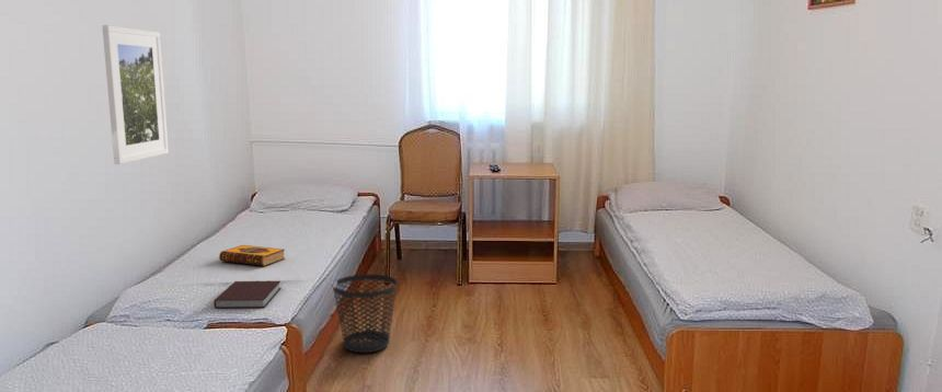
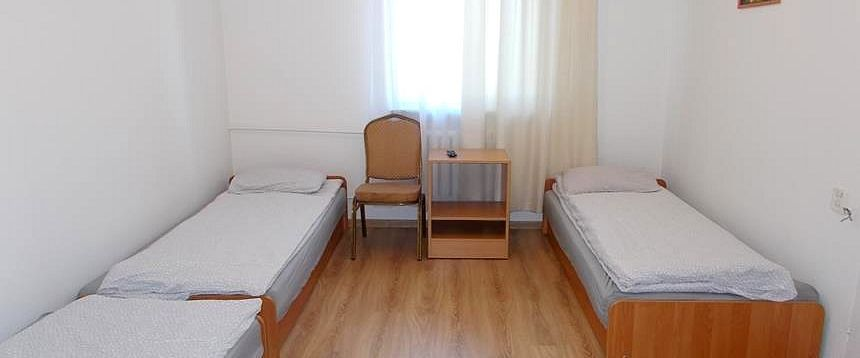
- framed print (138, 94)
- notebook (249, 293)
- wastebasket (366, 314)
- hardback book (252, 255)
